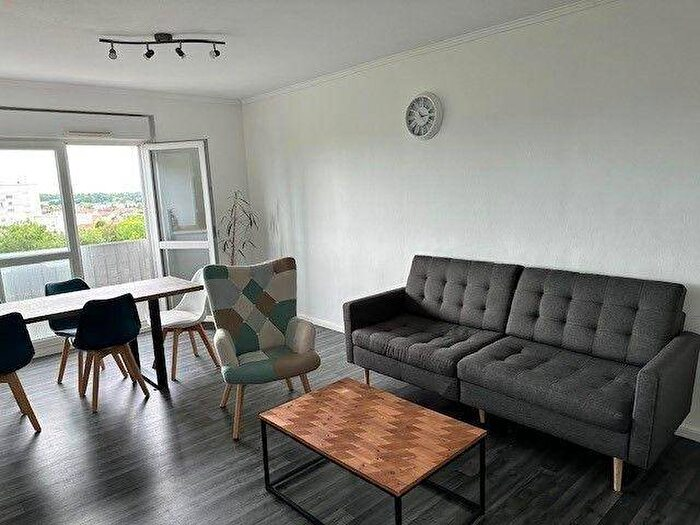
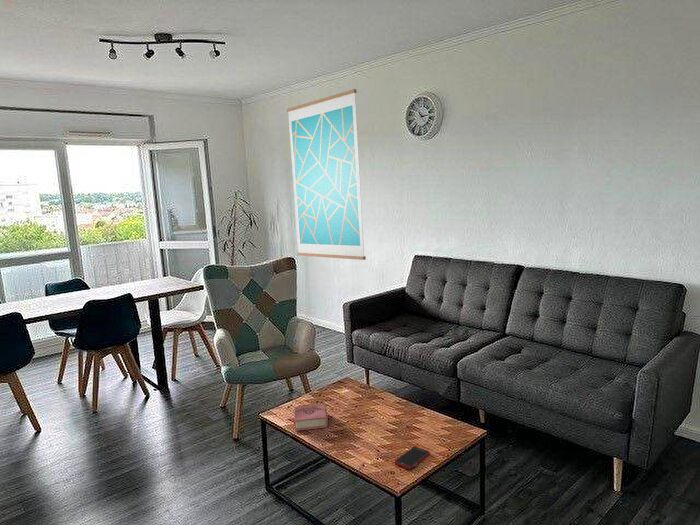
+ book (311, 416)
+ cell phone (412, 457)
+ wall art (324, 180)
